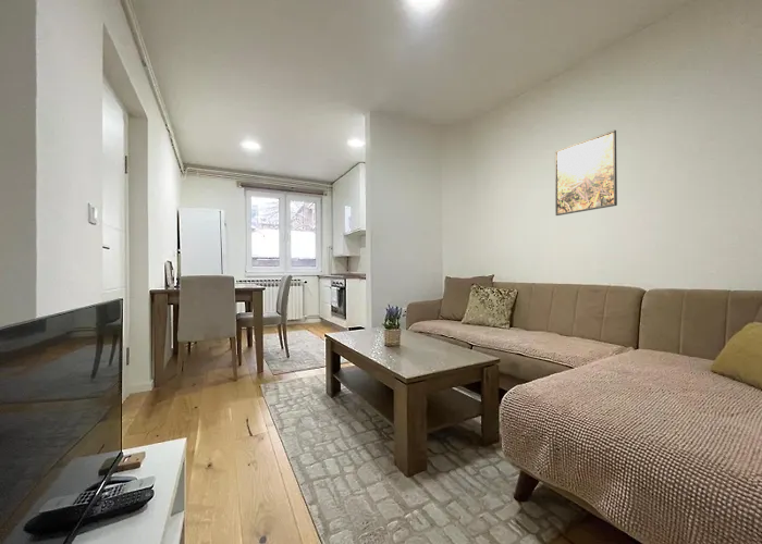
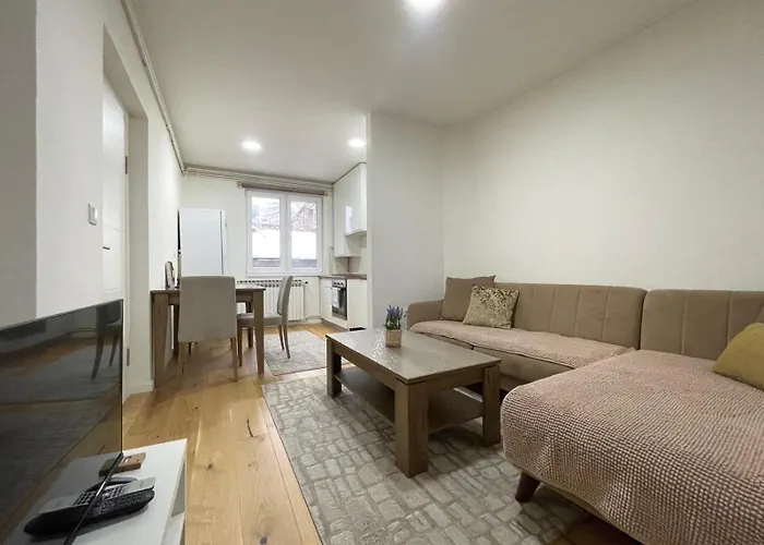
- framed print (583, 175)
